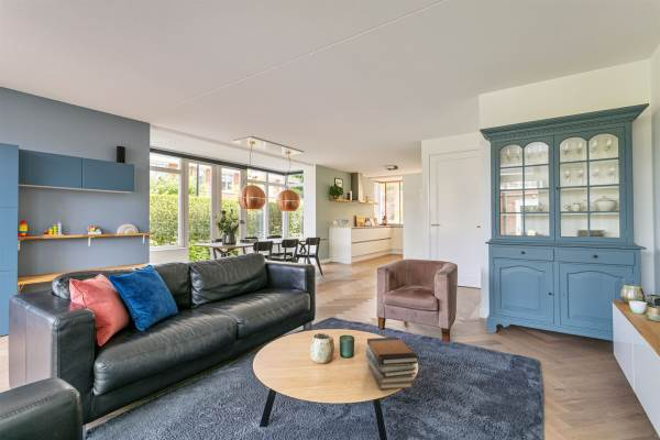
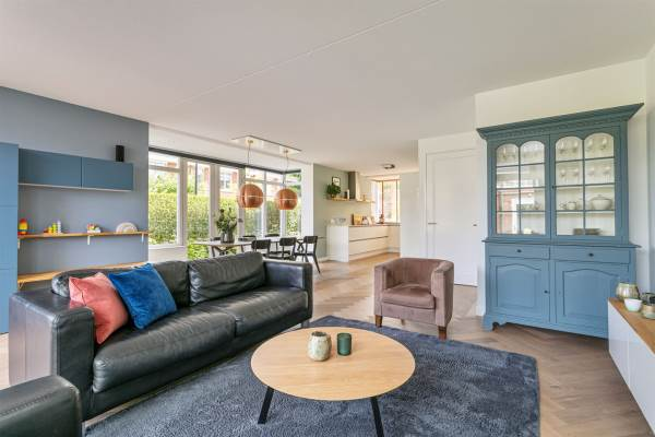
- book stack (389, 361)
